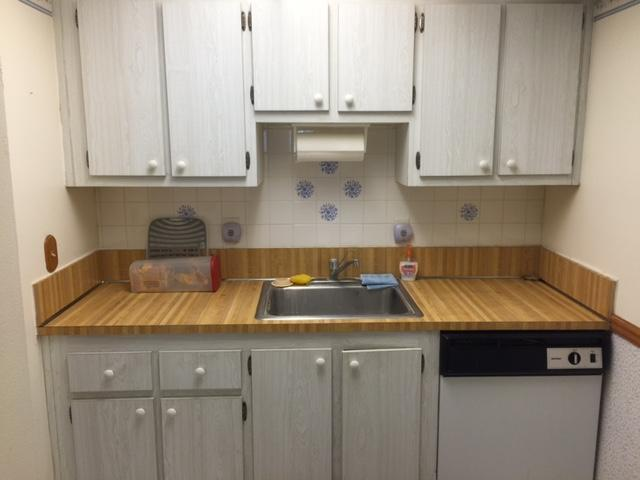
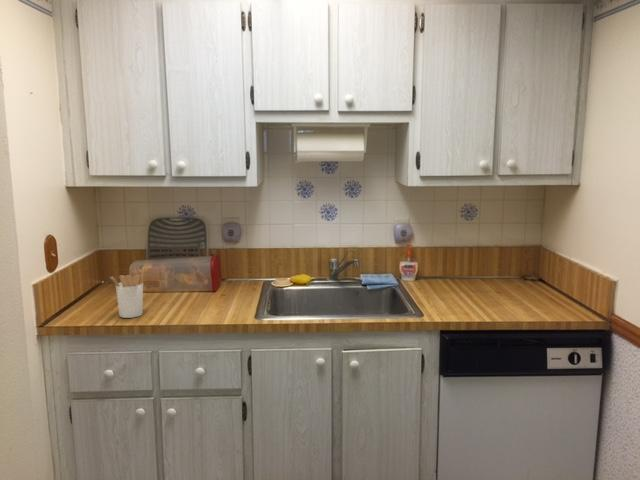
+ utensil holder (130, 293)
